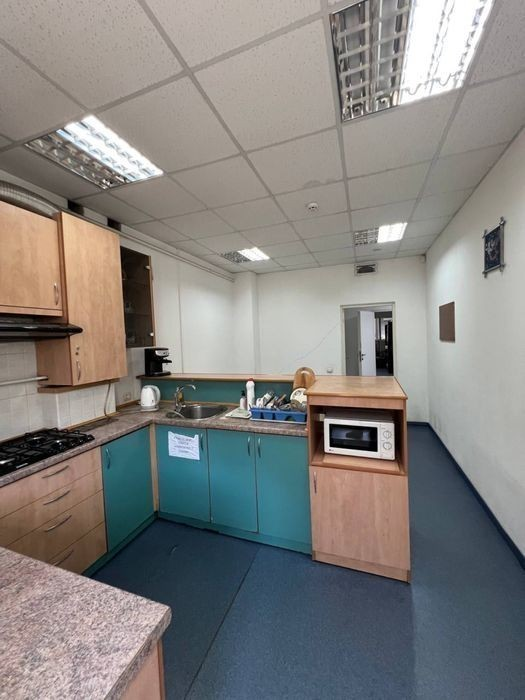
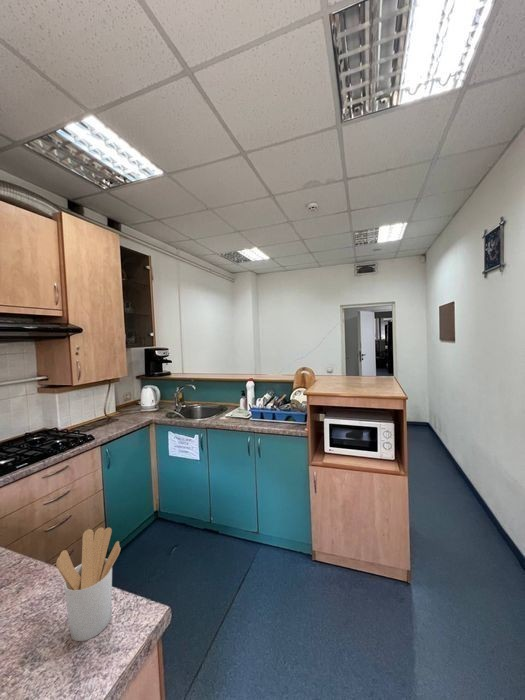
+ utensil holder (92, 577)
